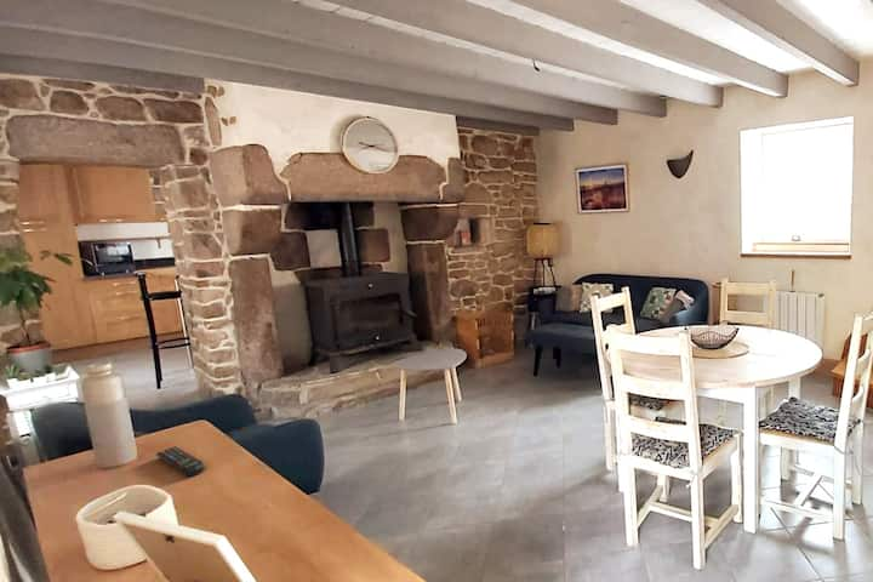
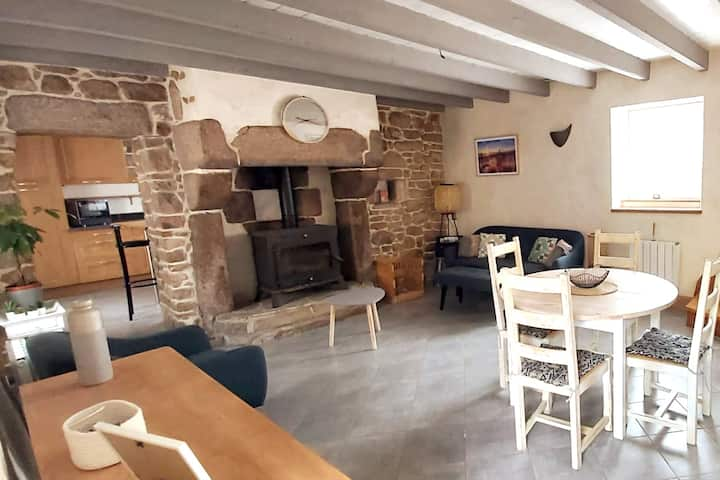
- remote control (178, 460)
